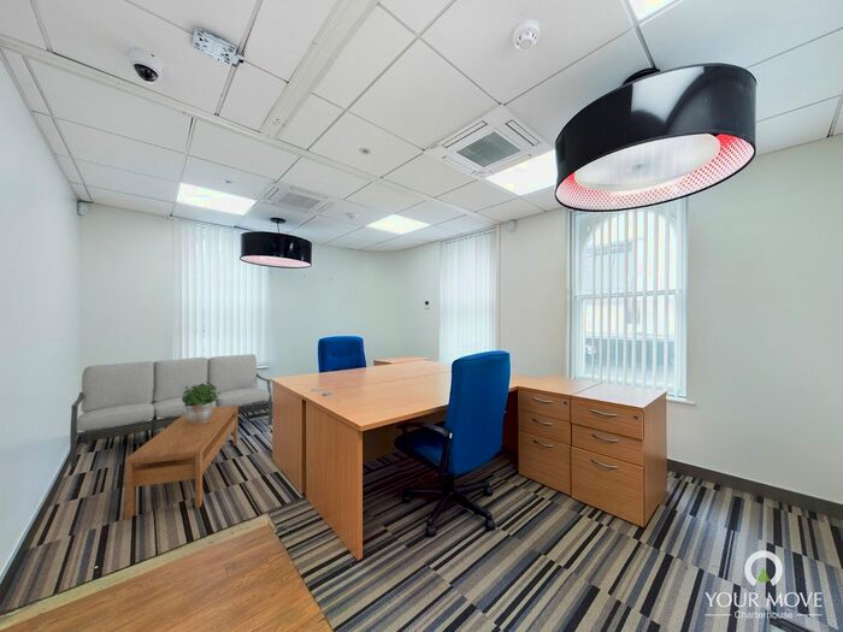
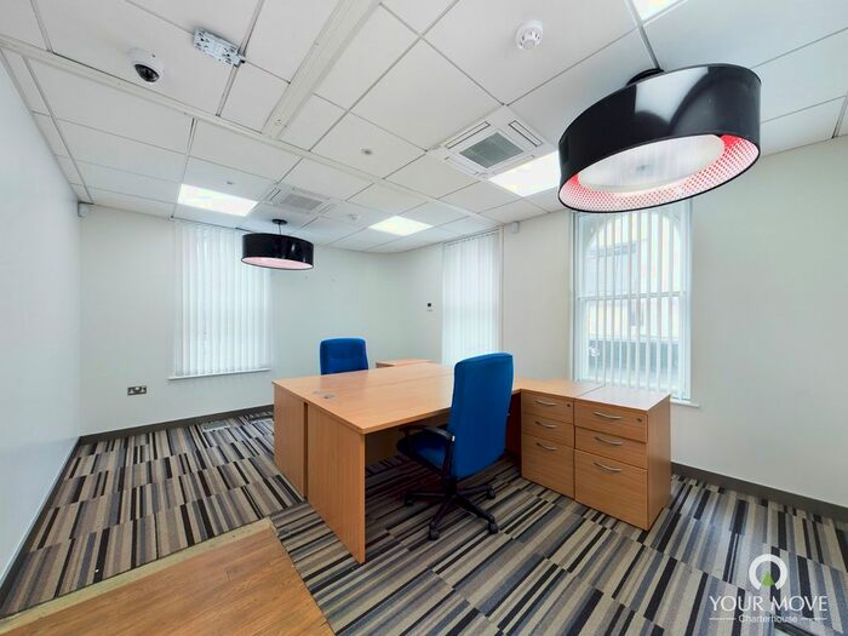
- coffee table (194, 449)
- sofa (184, 397)
- potted plant (201, 401)
